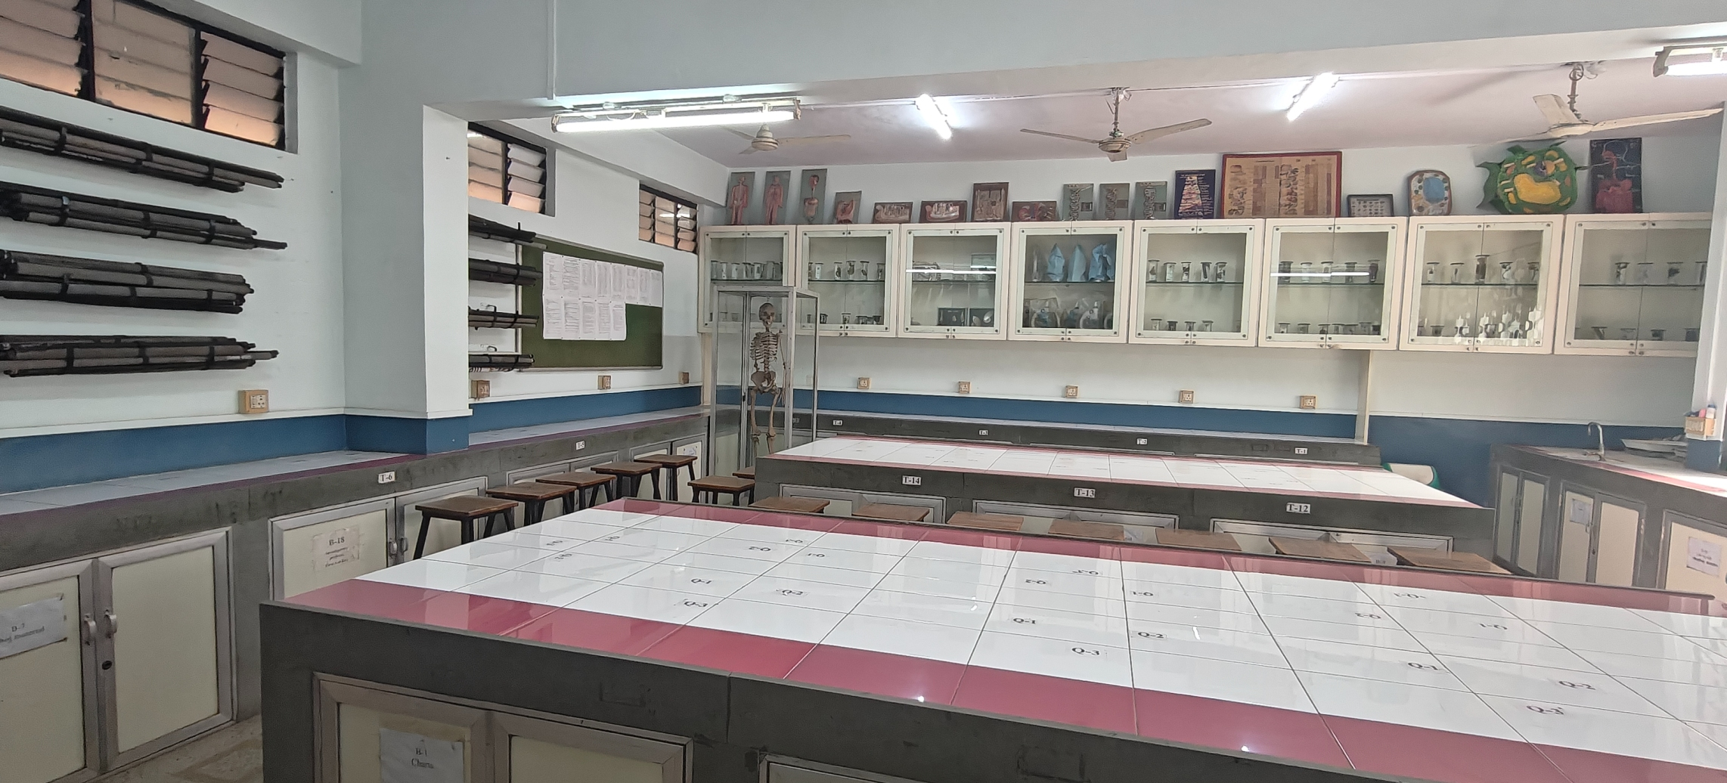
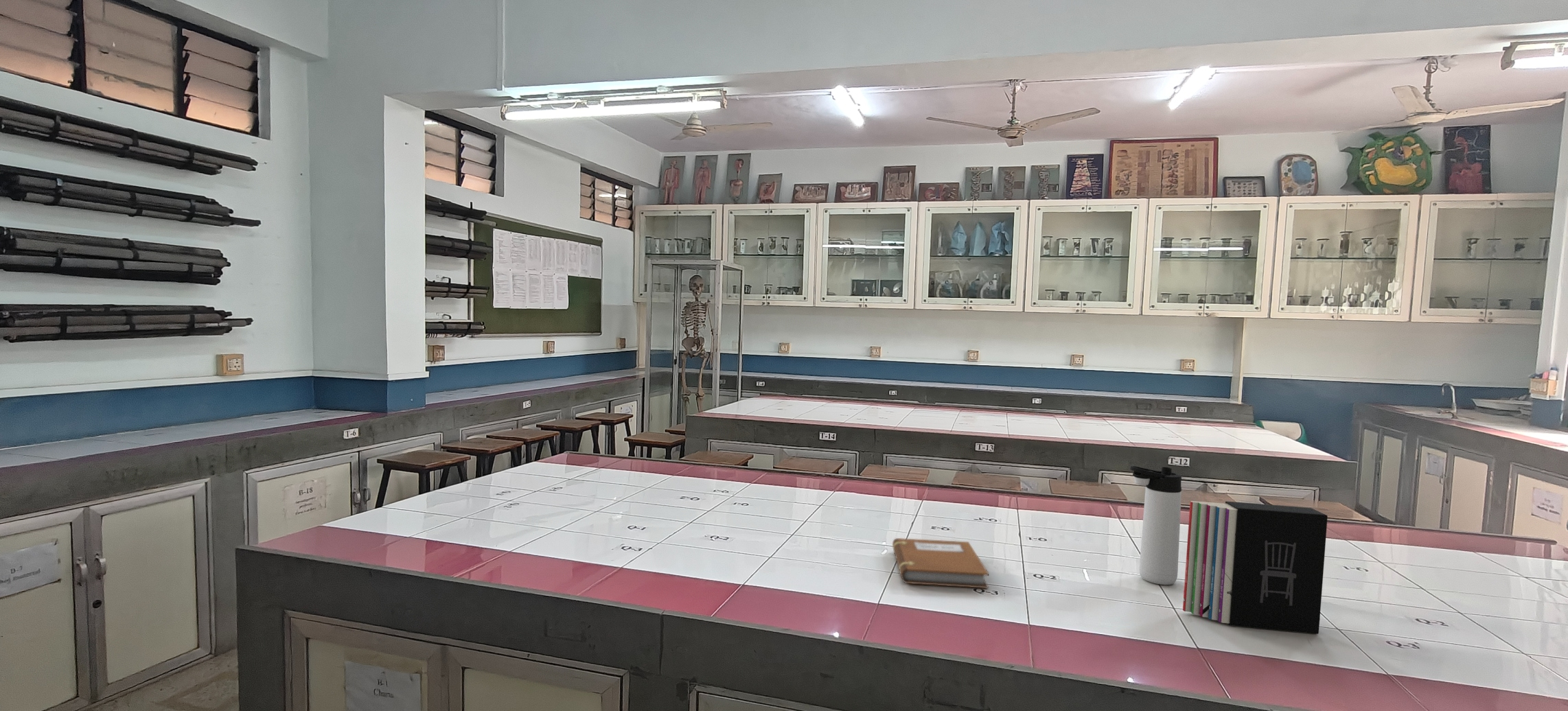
+ thermos bottle (1153, 523)
+ notebook (936, 560)
+ book (1252, 564)
